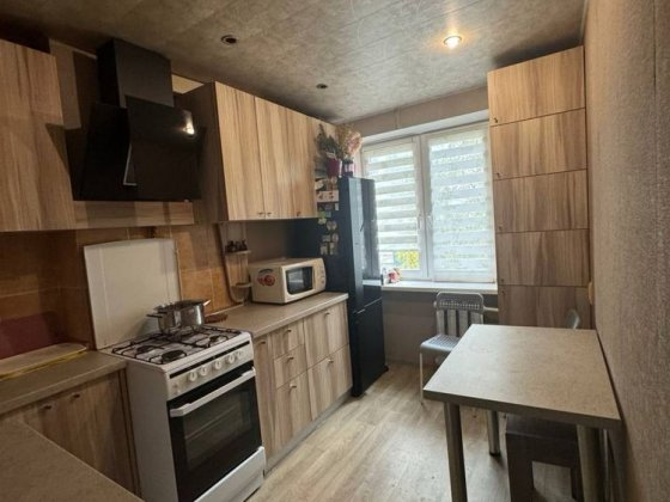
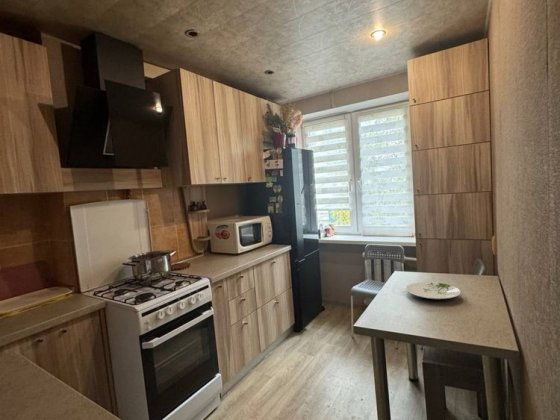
+ plate (432, 292)
